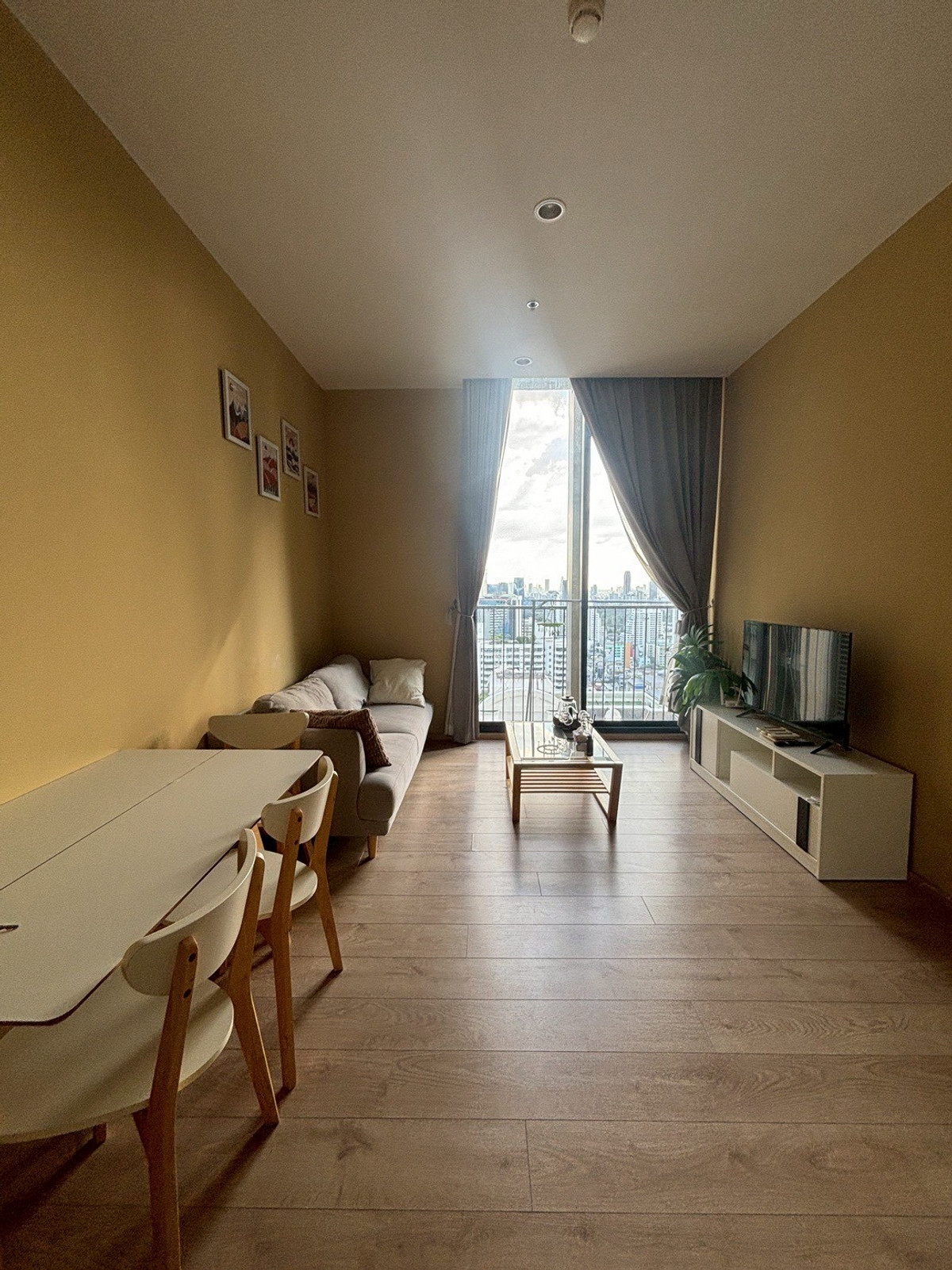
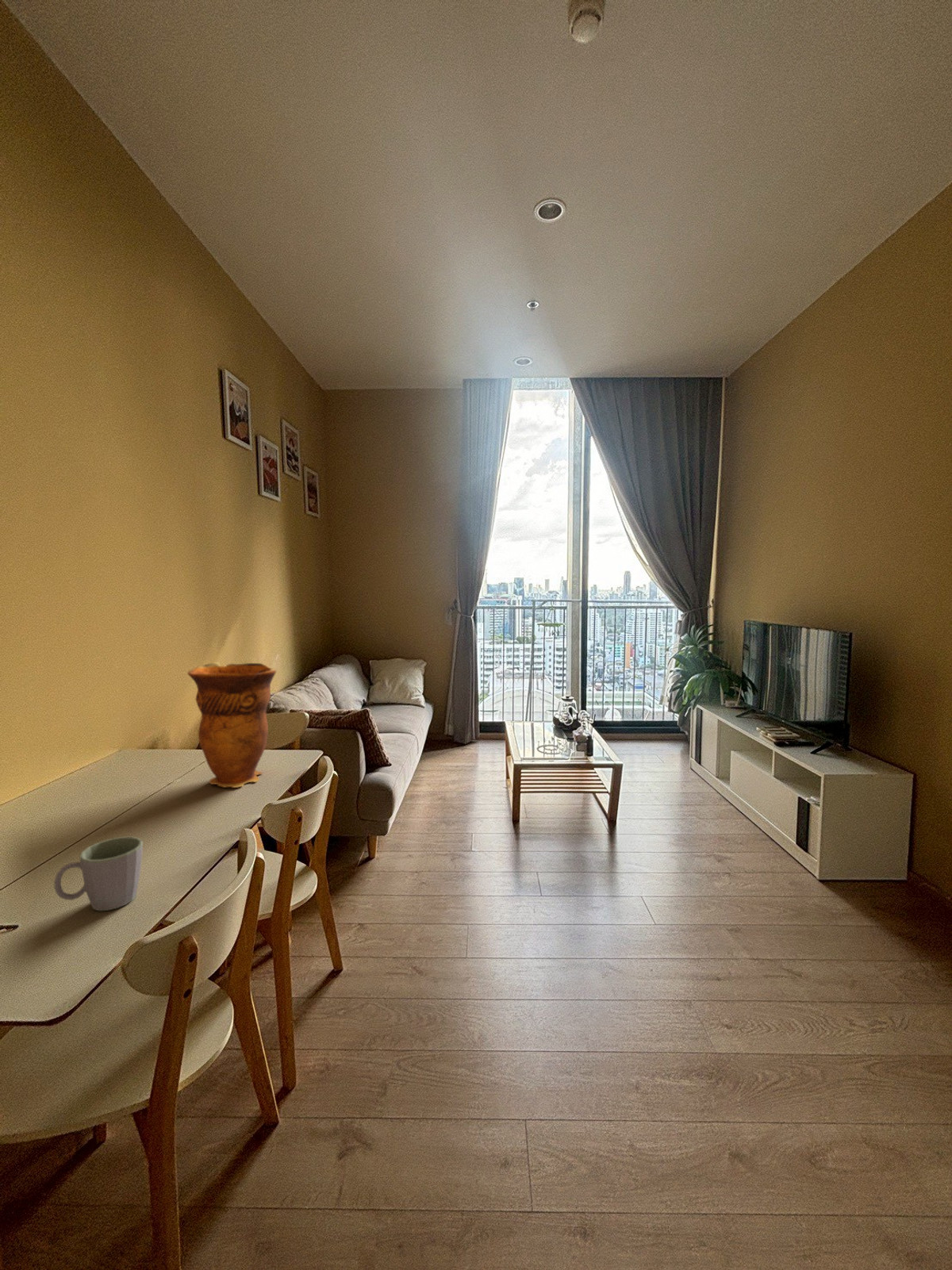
+ mug (101, 877)
+ decorative vase (236, 722)
